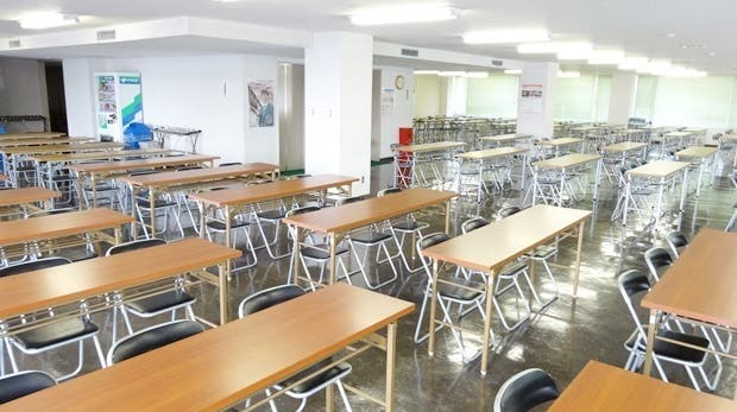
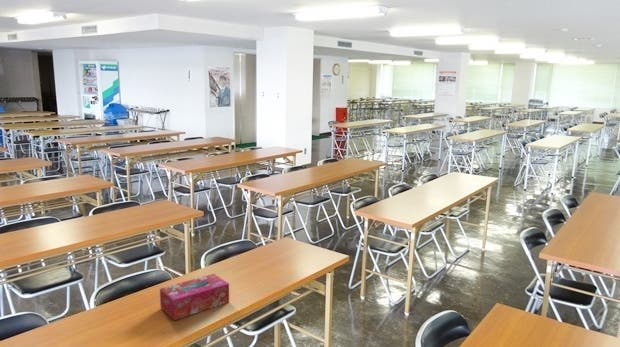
+ tissue box (195, 295)
